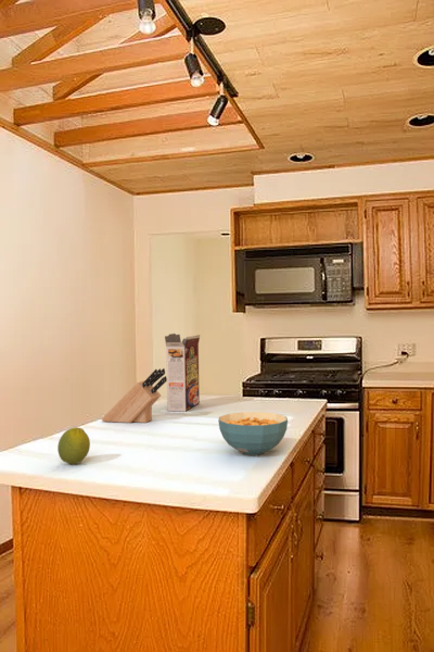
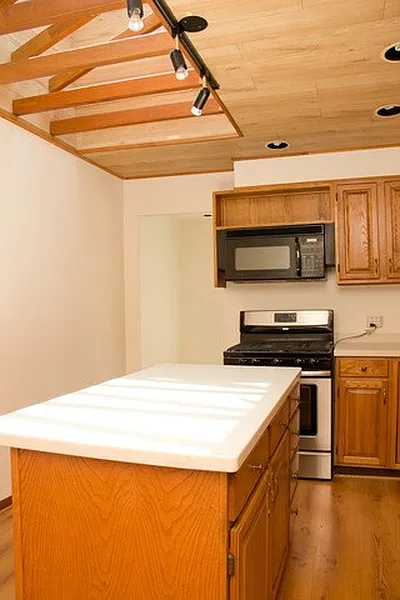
- cereal bowl (253, 435)
- cereal box (182, 369)
- fruit (74, 444)
- knife block (136, 393)
